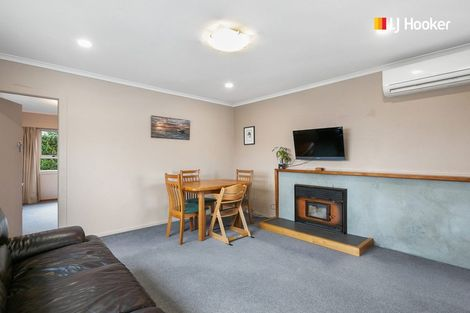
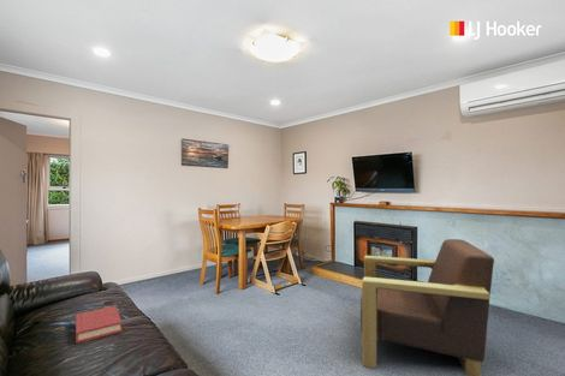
+ hardback book (97, 322)
+ armchair (416, 293)
